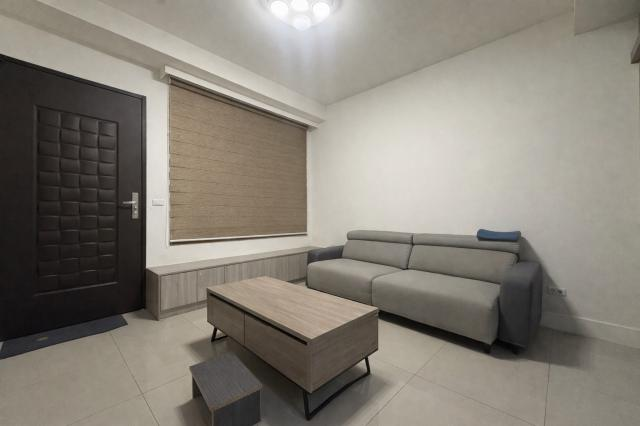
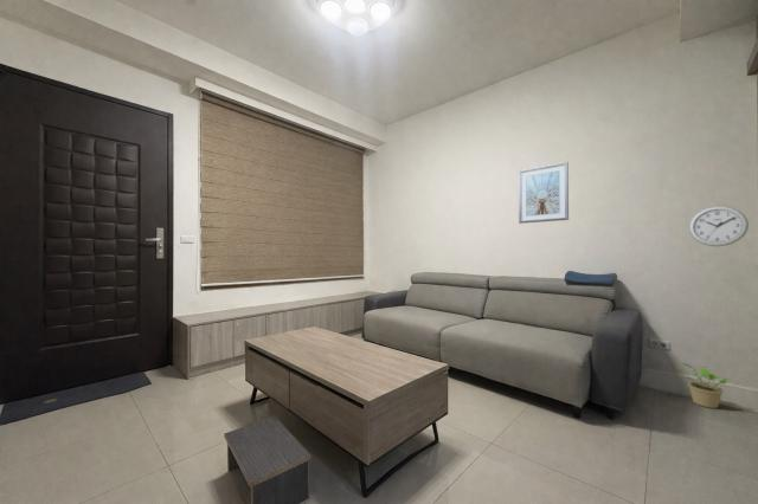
+ picture frame (541, 194)
+ potted plant (701, 382)
+ wall clock (717, 226)
